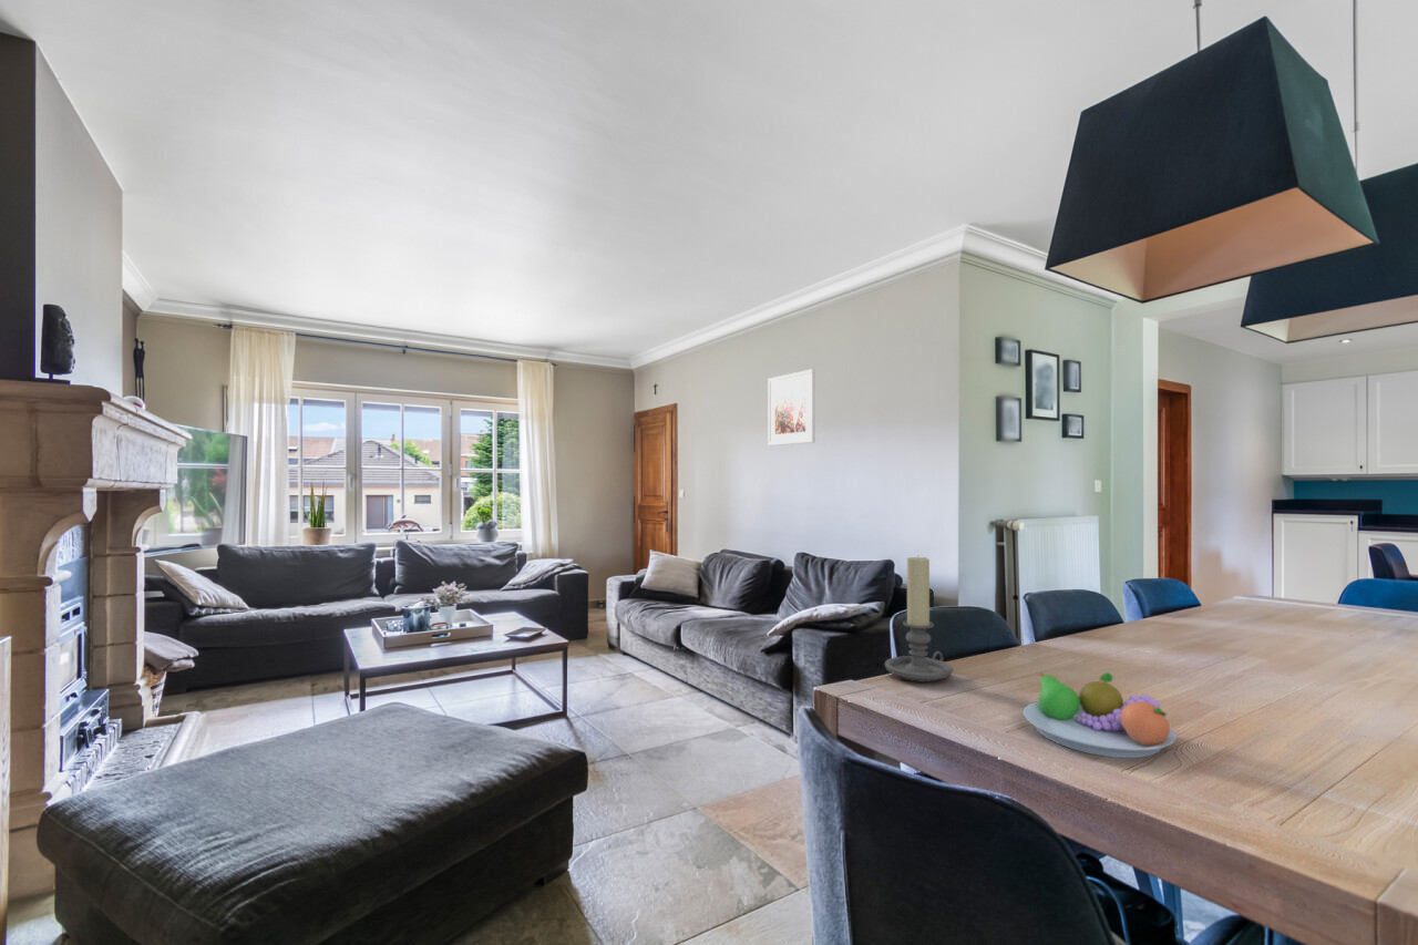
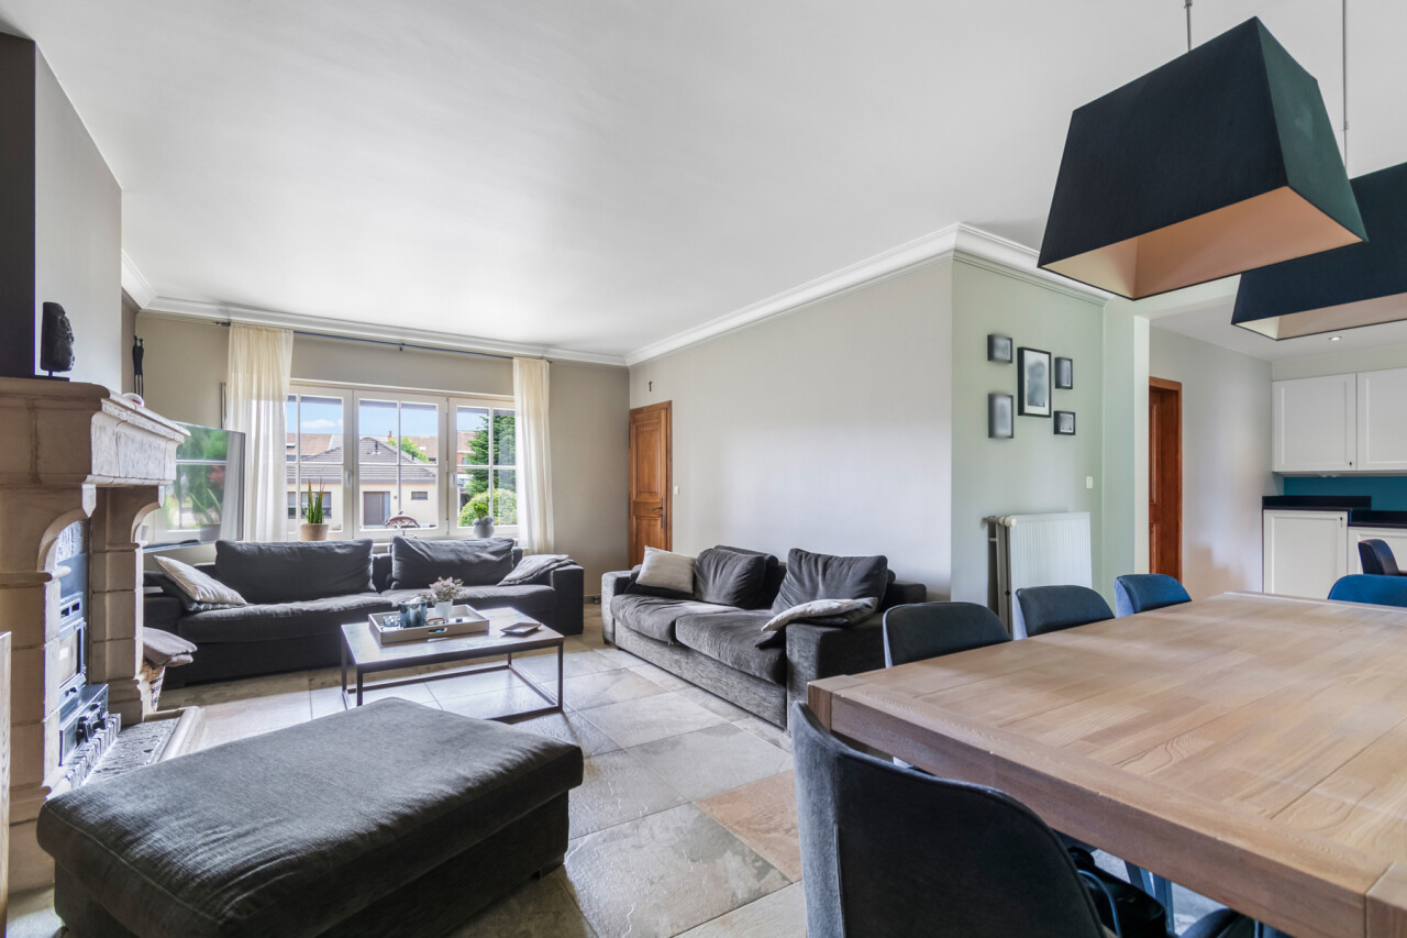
- candle holder (922, 615)
- fruit bowl (1092, 707)
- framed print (790, 409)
